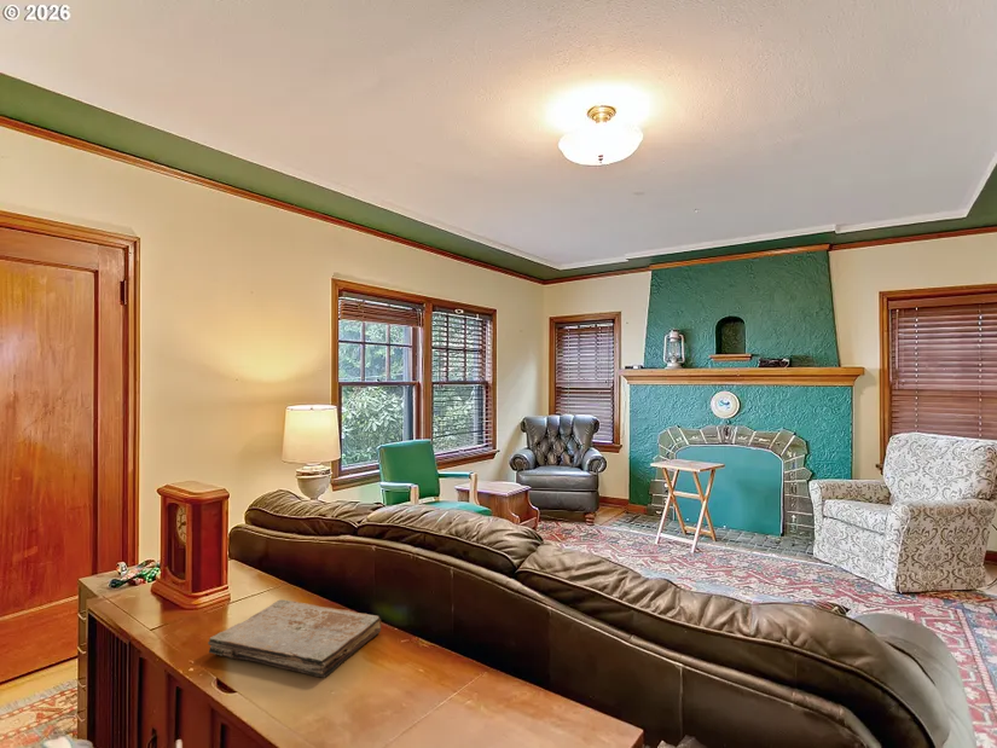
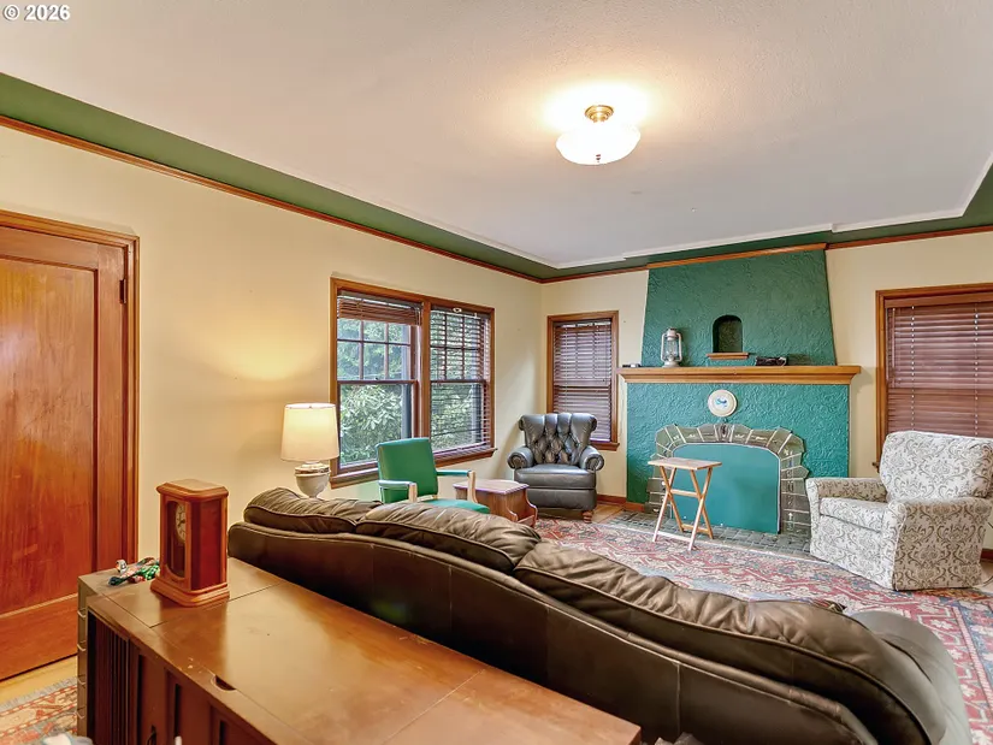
- book (300, 633)
